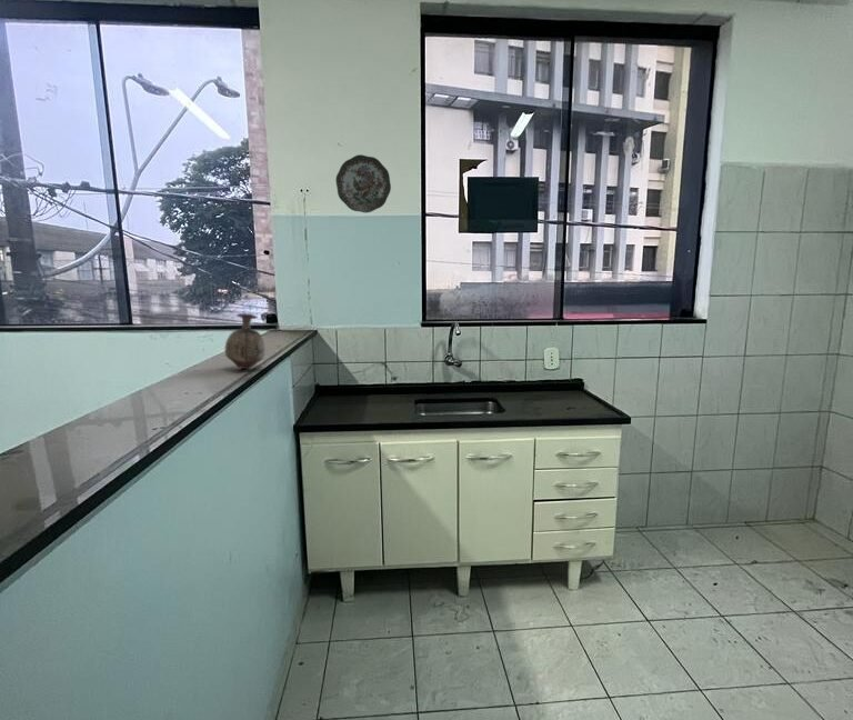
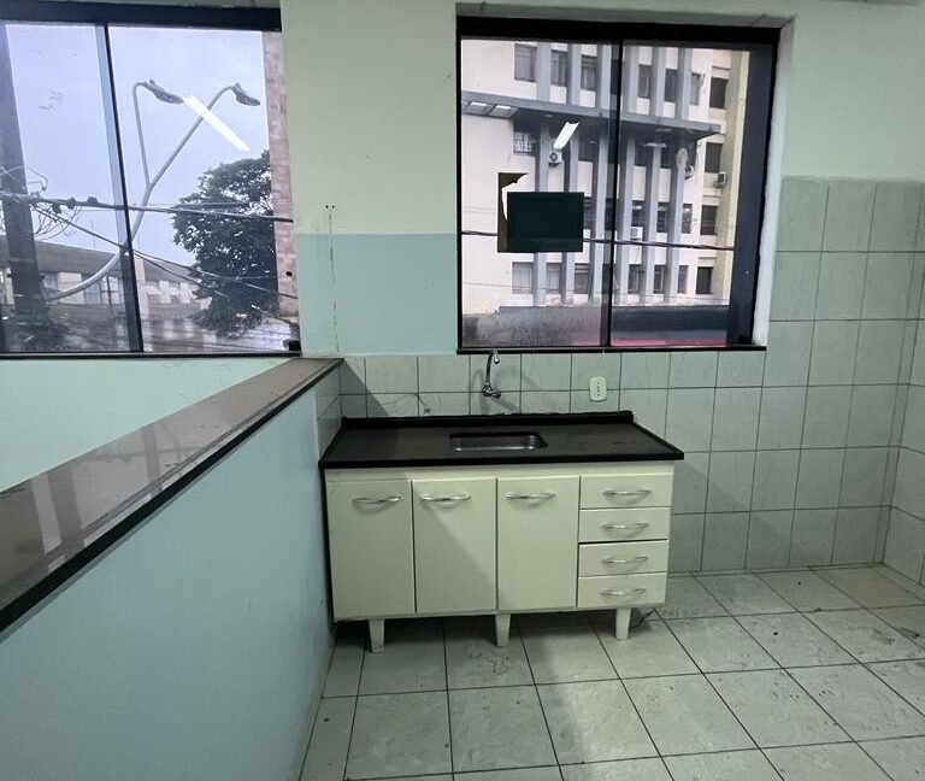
- vase (244, 341)
- decorative plate (363, 184)
